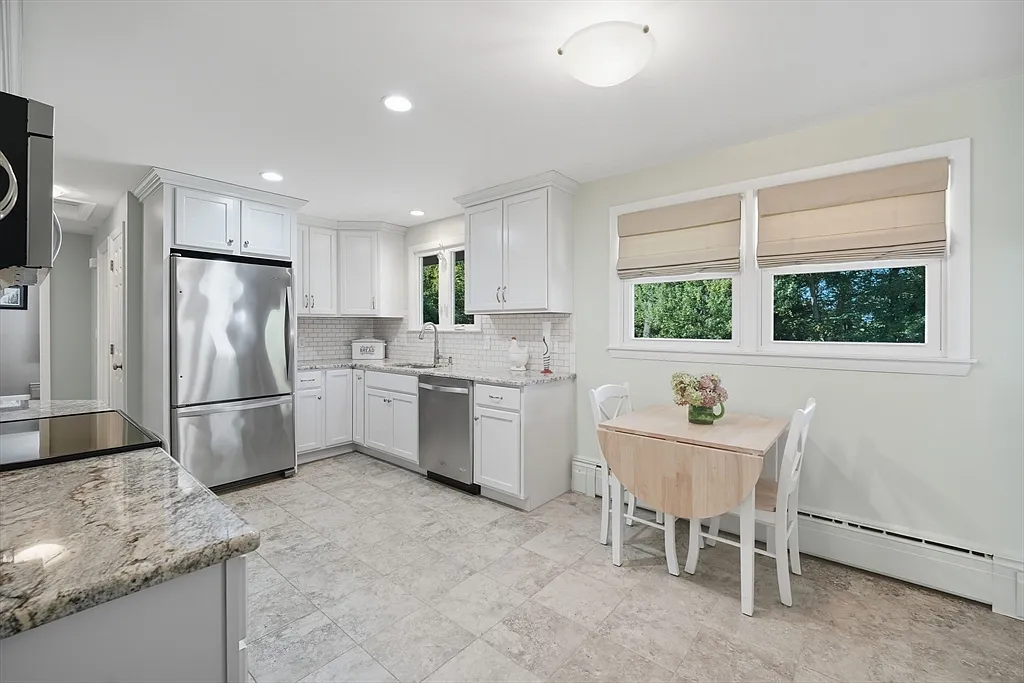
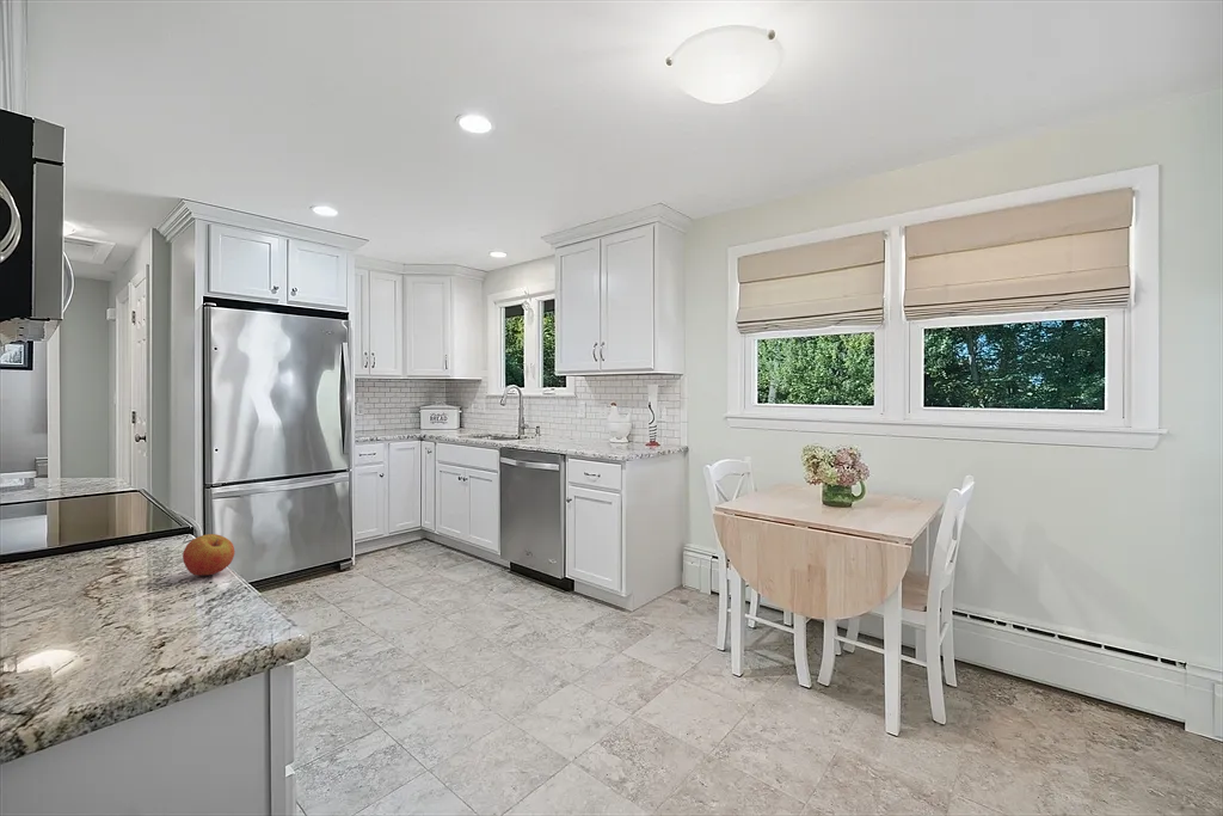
+ apple (209, 554)
